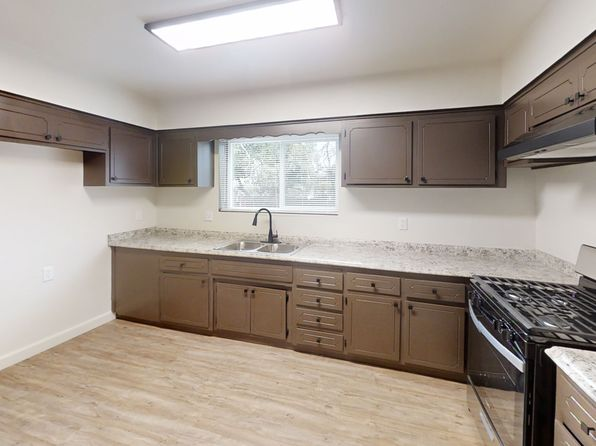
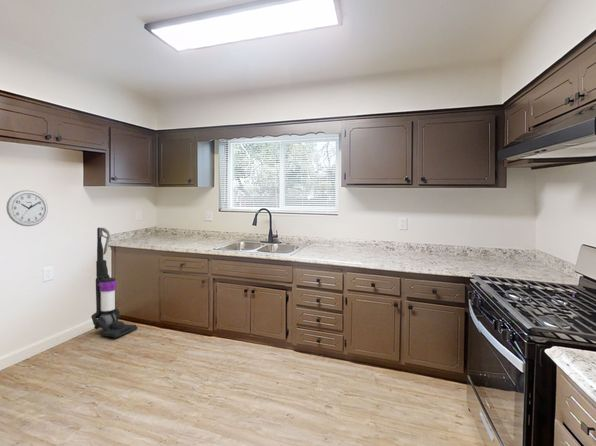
+ wall clock (28, 208)
+ vacuum cleaner (110, 279)
